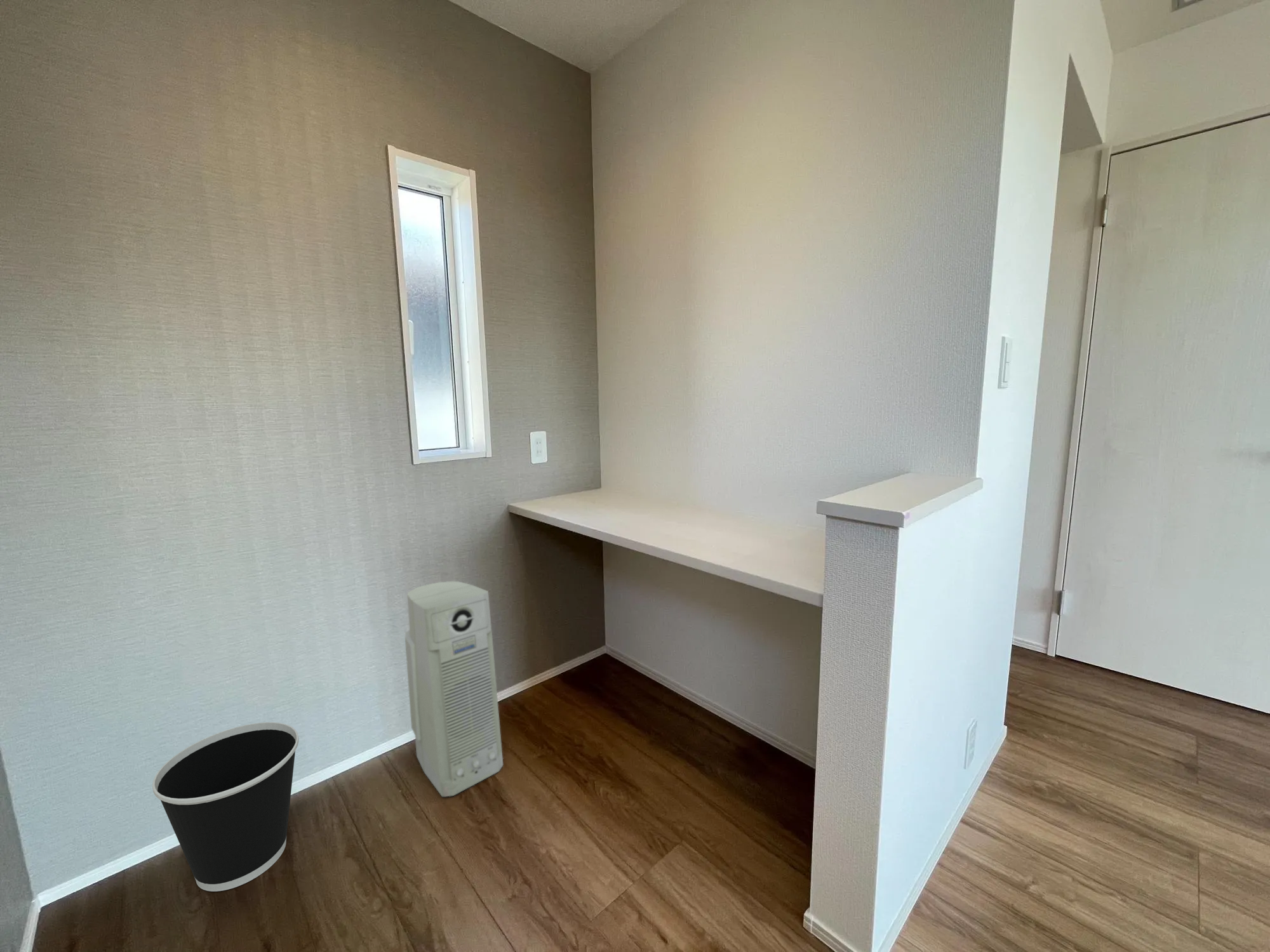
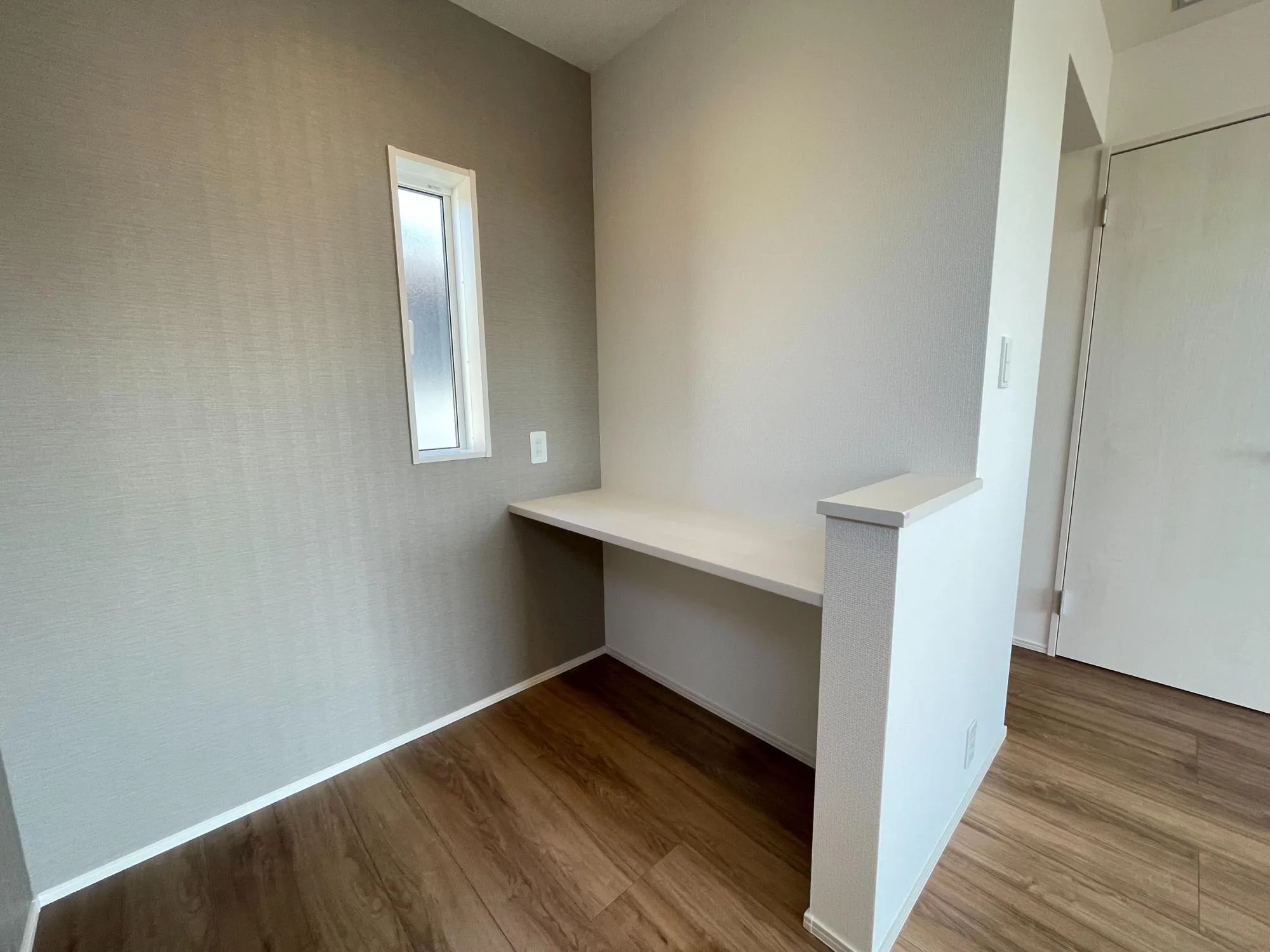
- air purifier (450, 677)
- wastebasket (236, 808)
